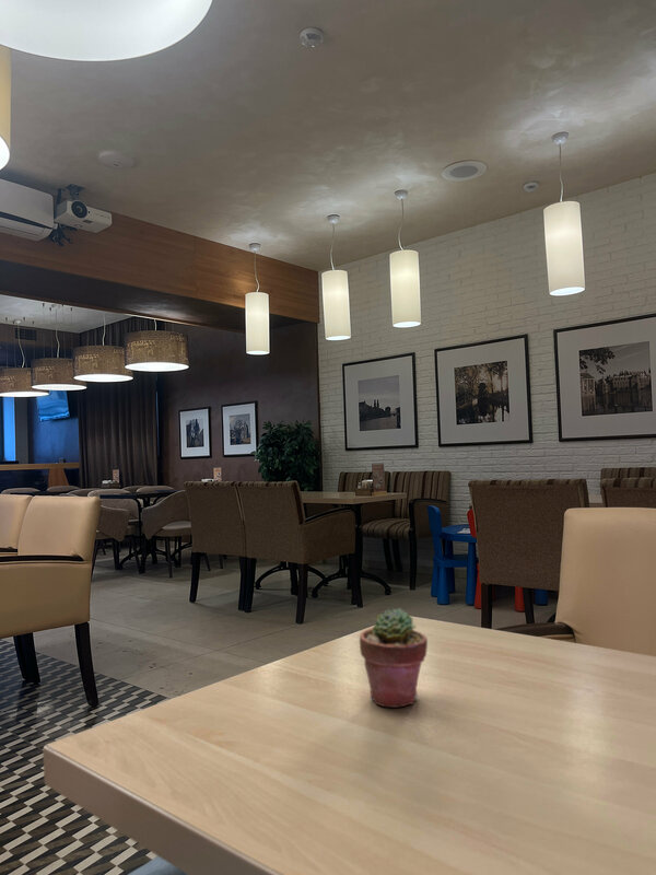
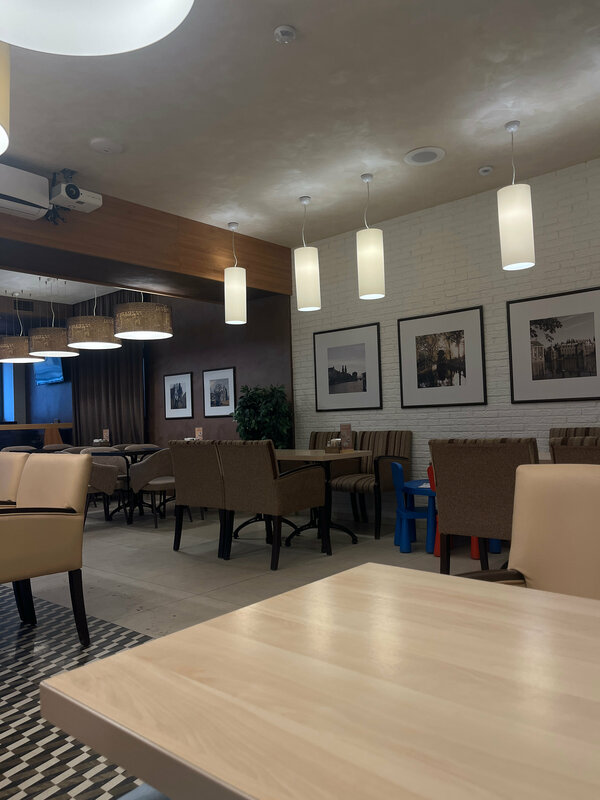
- potted succulent (393, 654)
